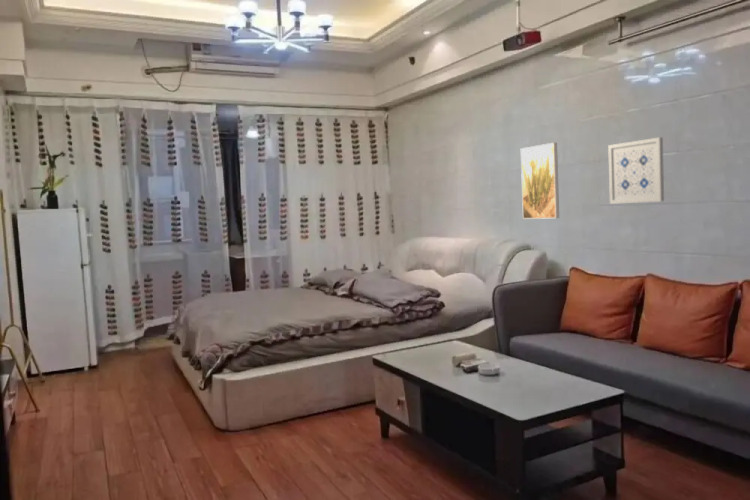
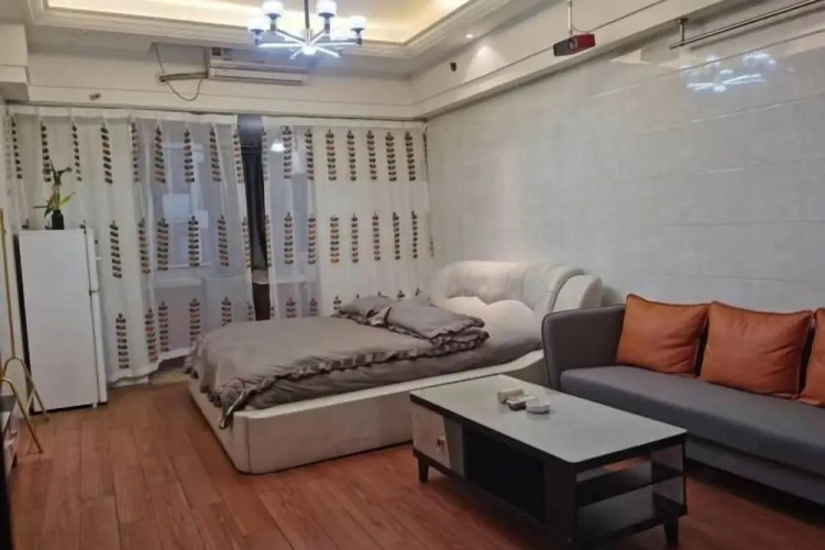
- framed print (539, 182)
- wall art (635, 172)
